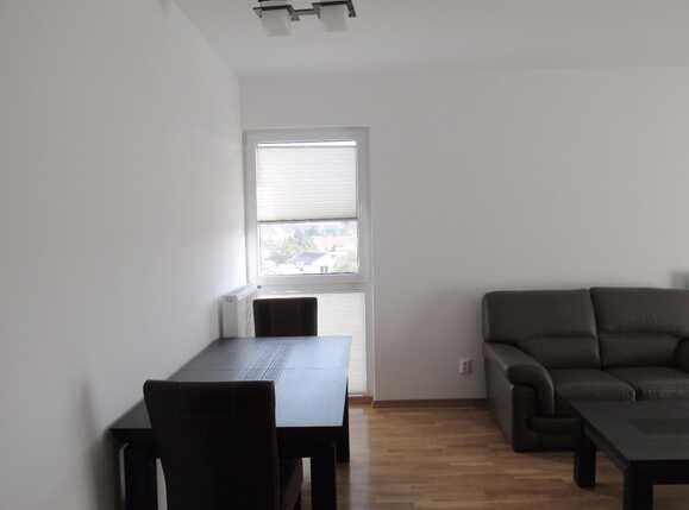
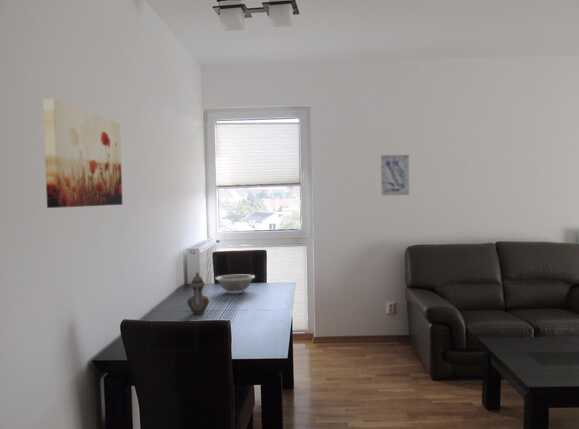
+ wall art (88, 159)
+ decorative bowl (235, 284)
+ teapot (197, 292)
+ wall art (394, 175)
